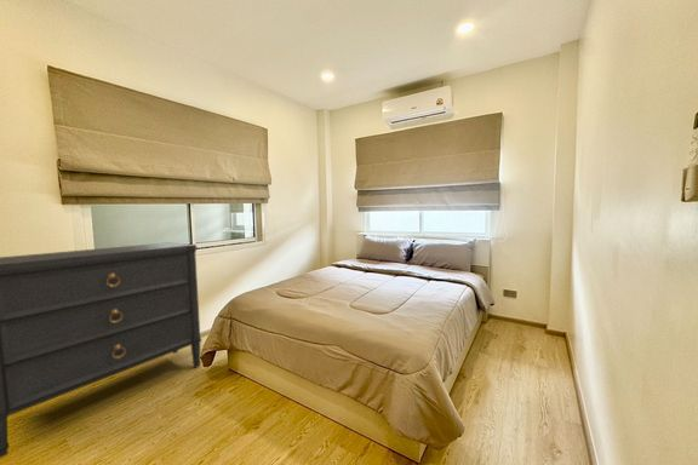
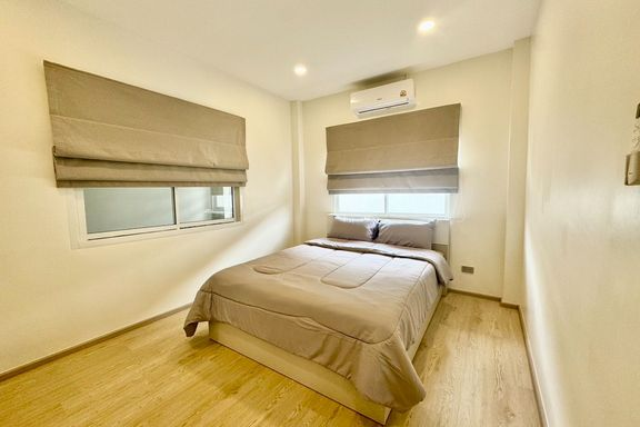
- dresser (105, 322)
